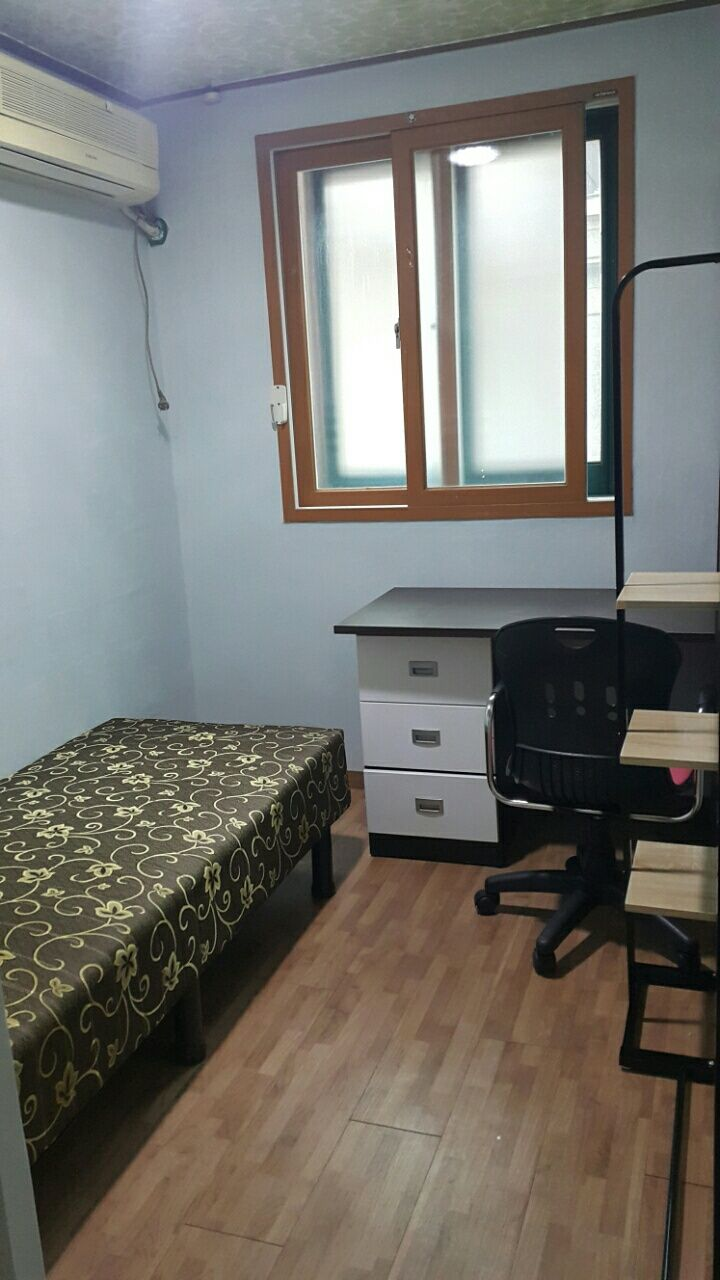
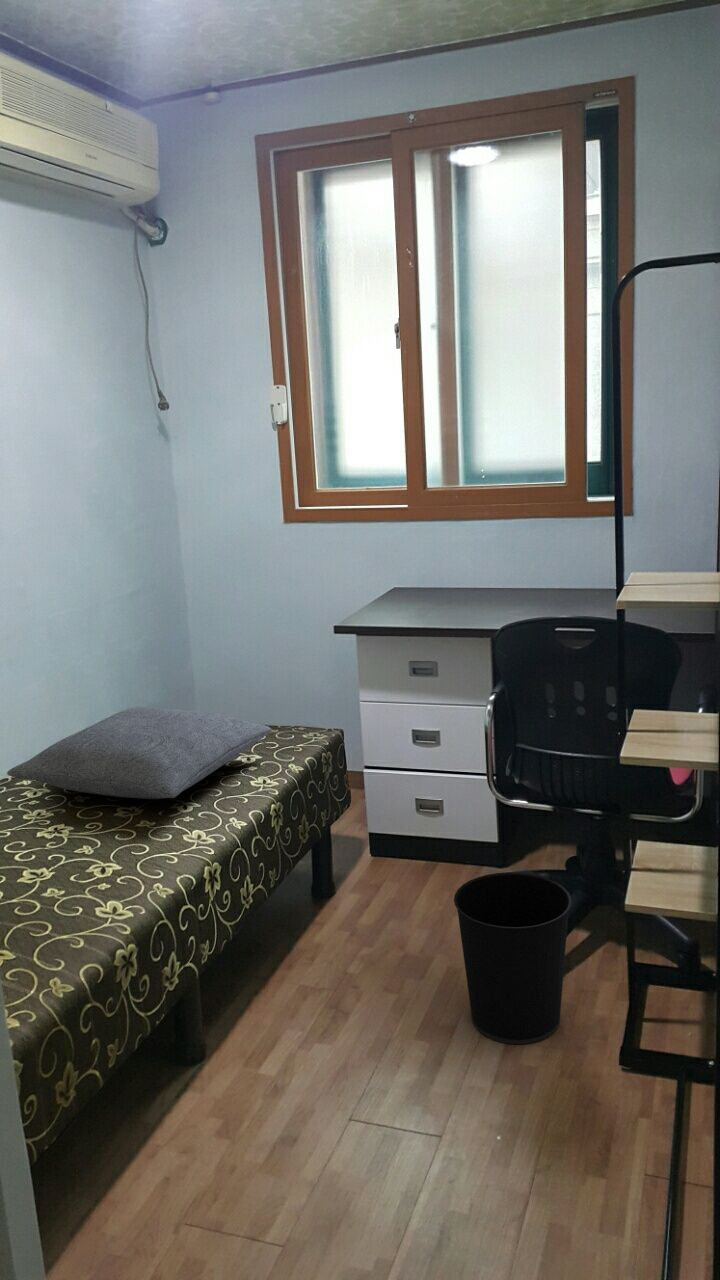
+ pillow (146, 750)
+ wastebasket (513, 958)
